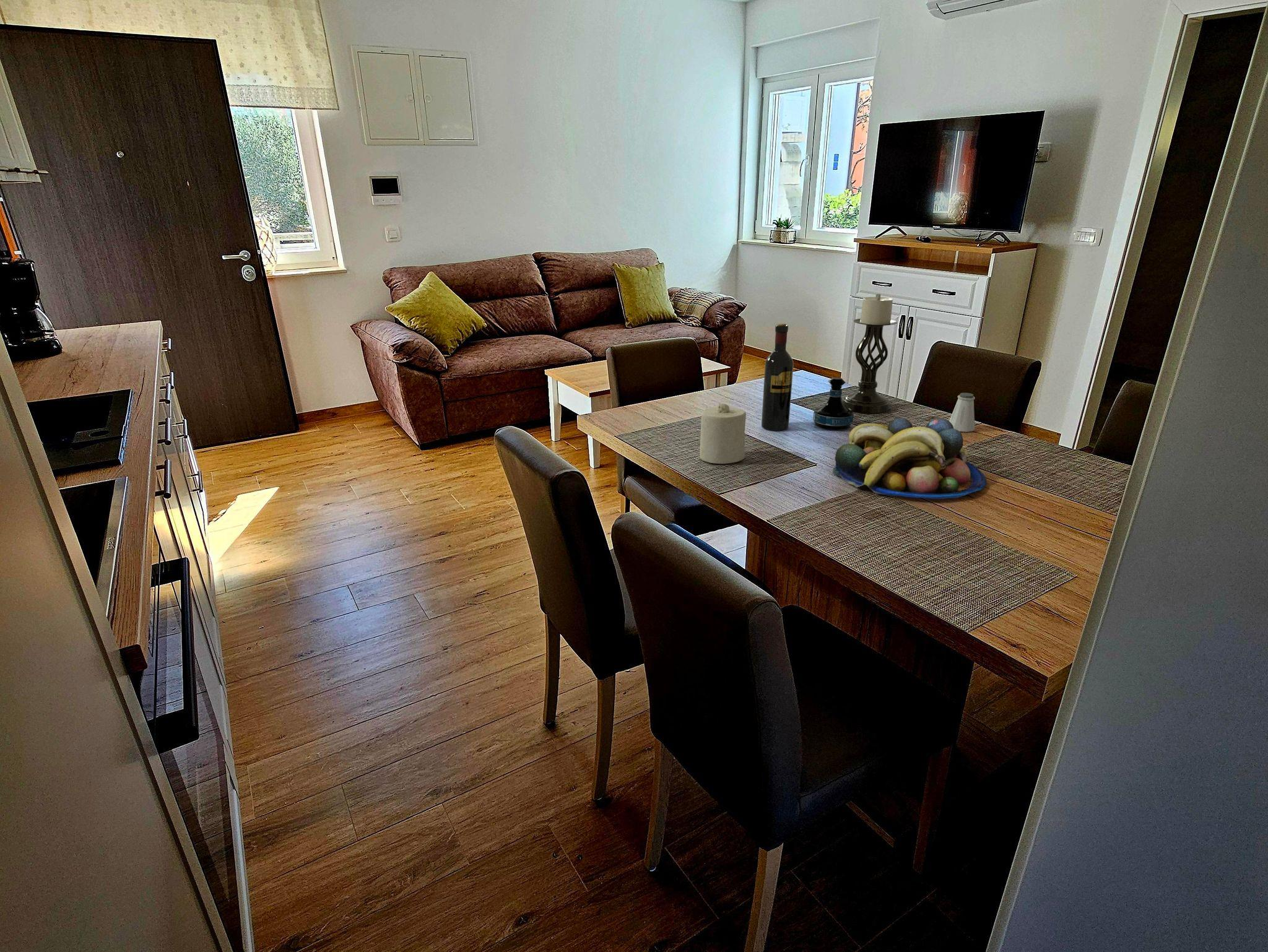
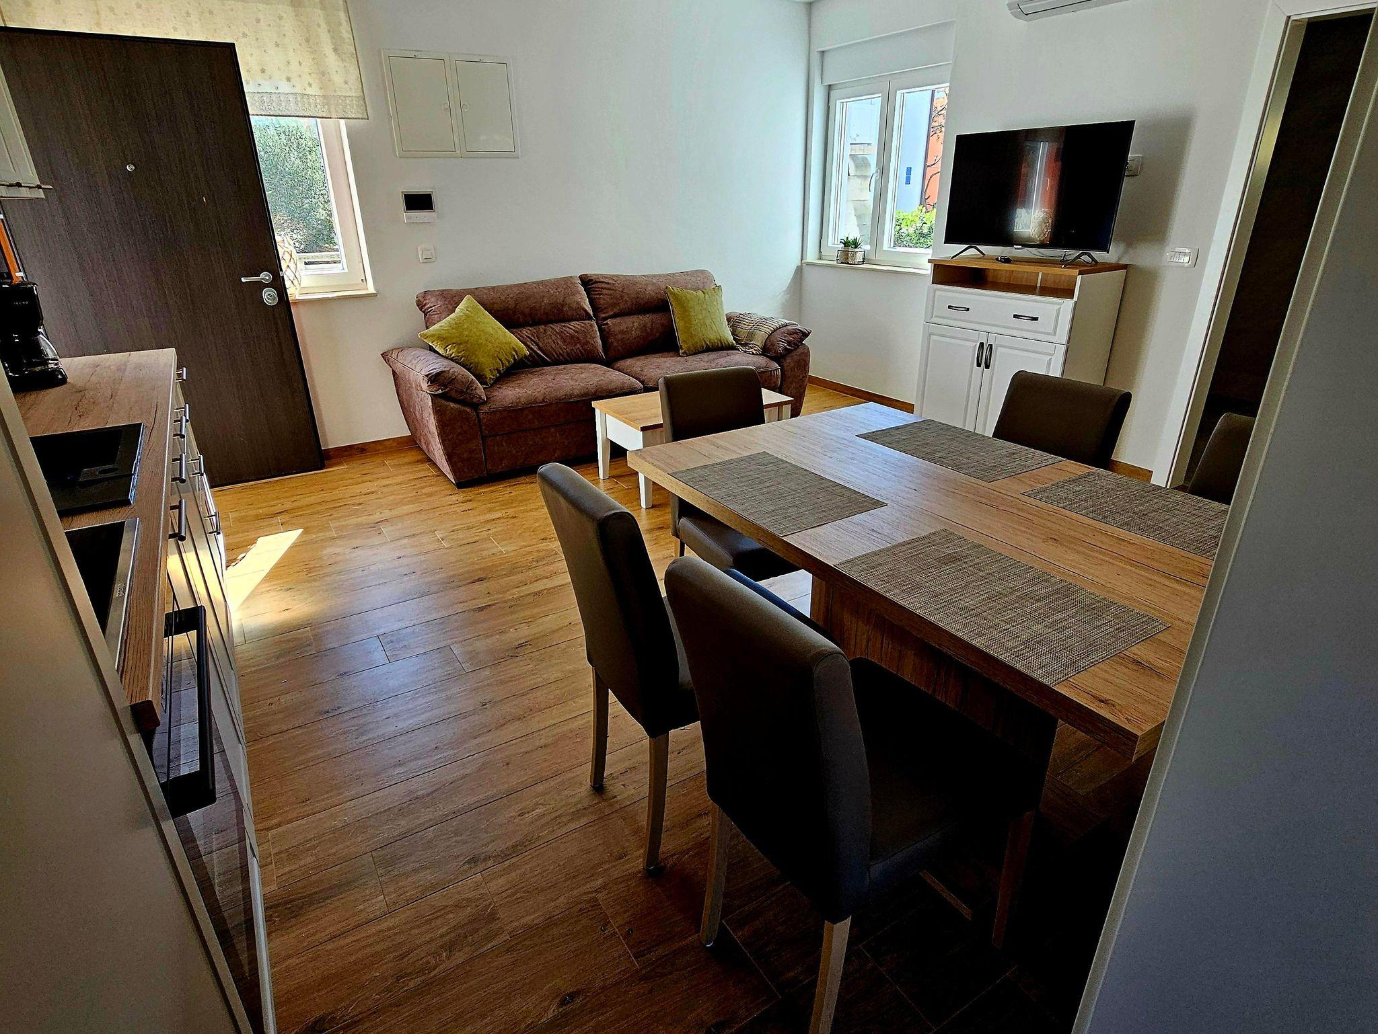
- fruit bowl (911, 448)
- candle (723, 430)
- saltshaker (963, 411)
- wine bottle (778, 376)
- tequila bottle (835, 402)
- candle holder (871, 352)
